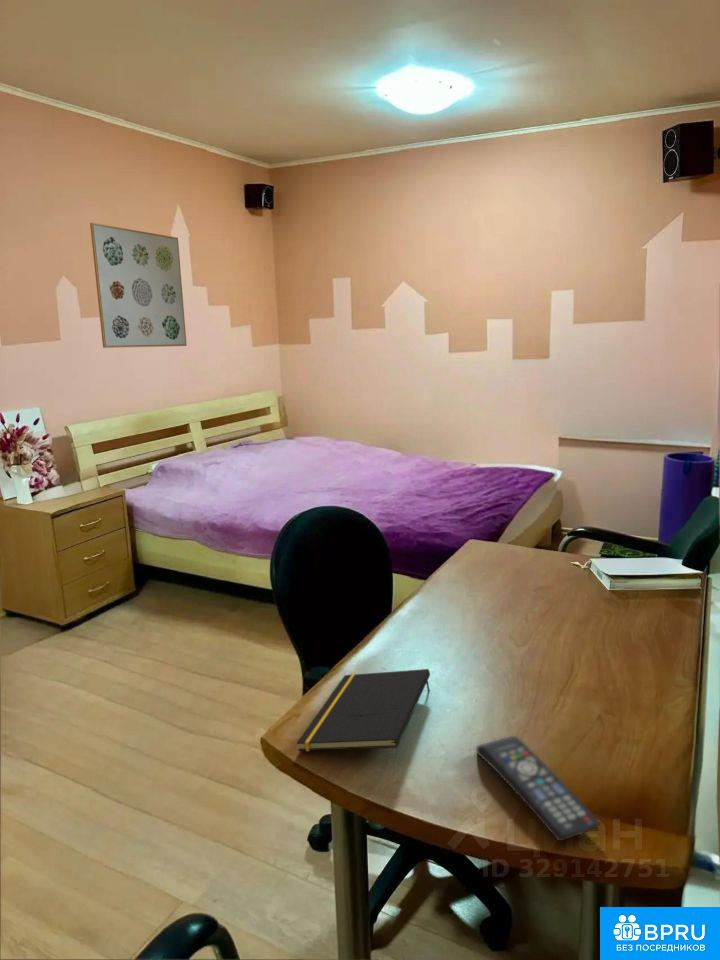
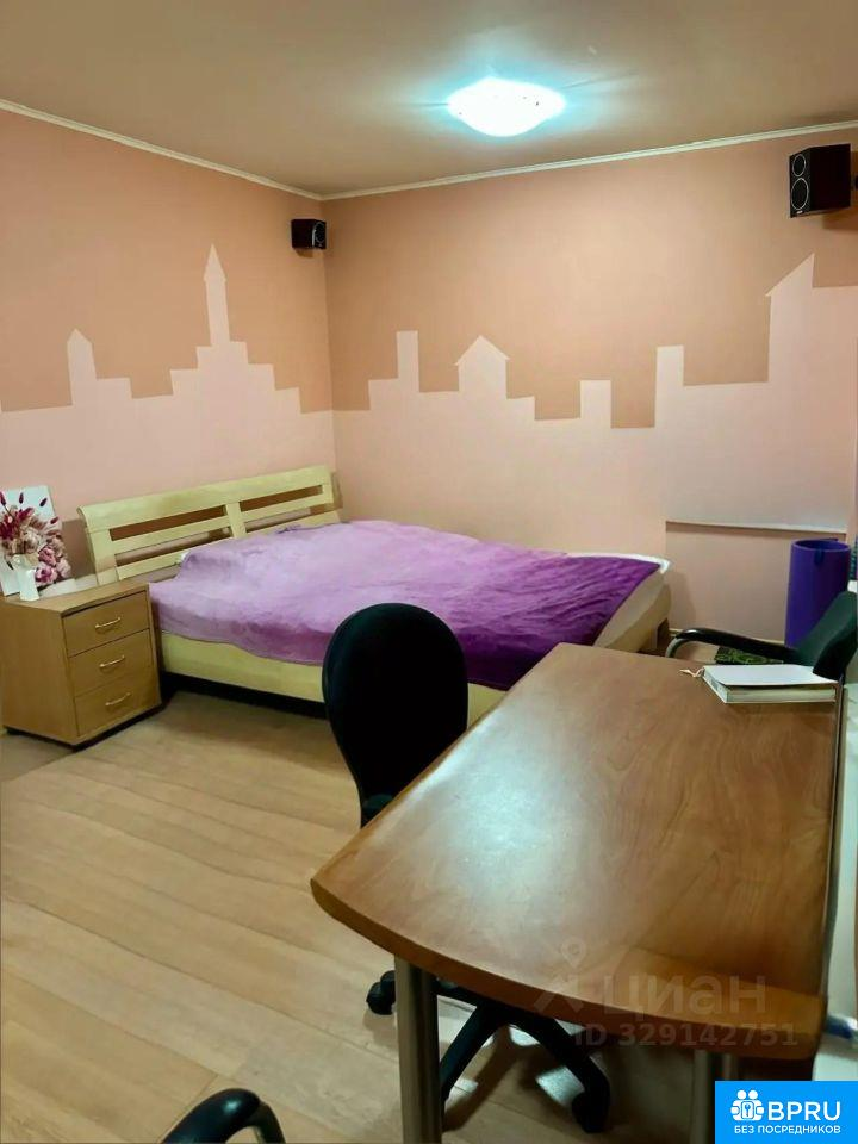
- wall art (142, 289)
- remote control (531, 781)
- notepad (368, 707)
